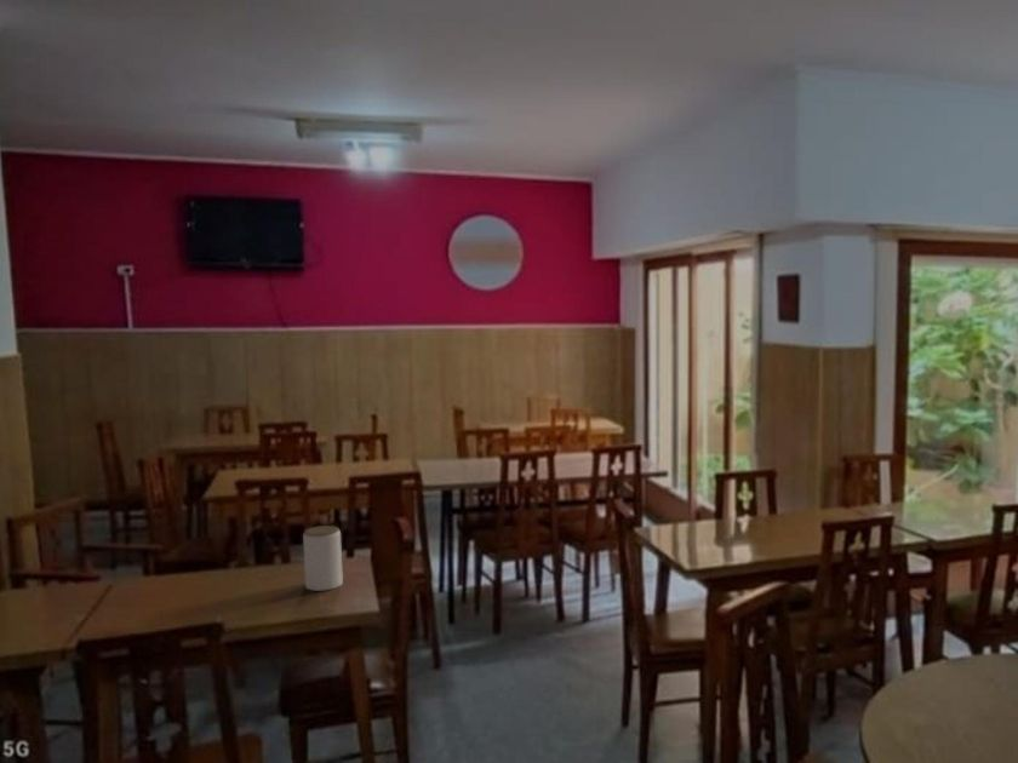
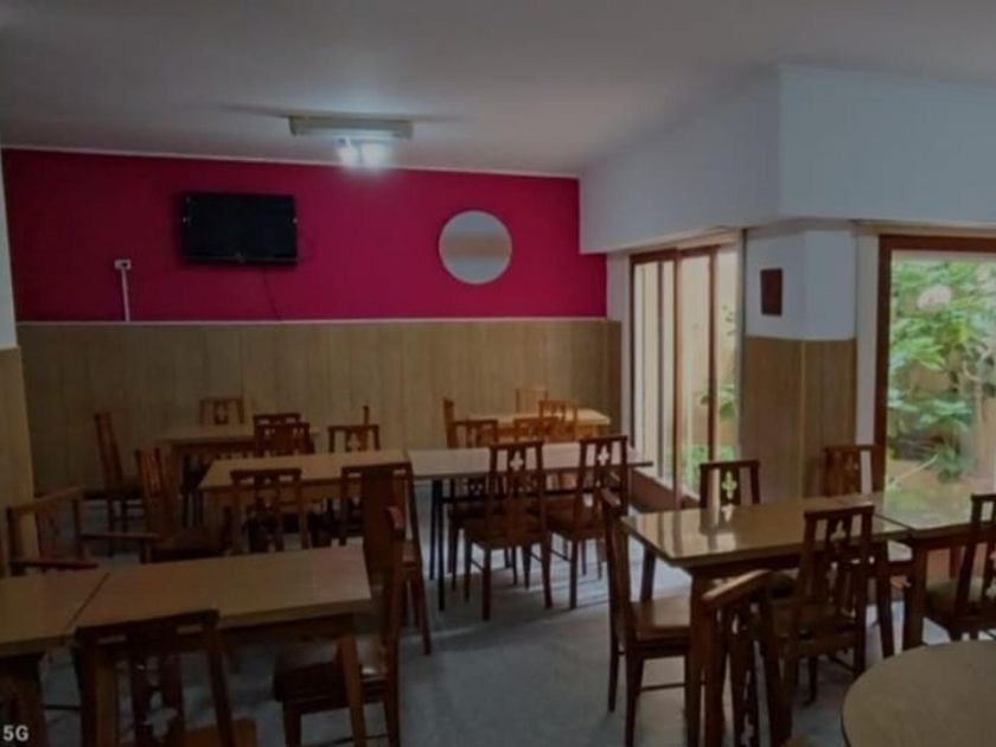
- jar (322, 557)
